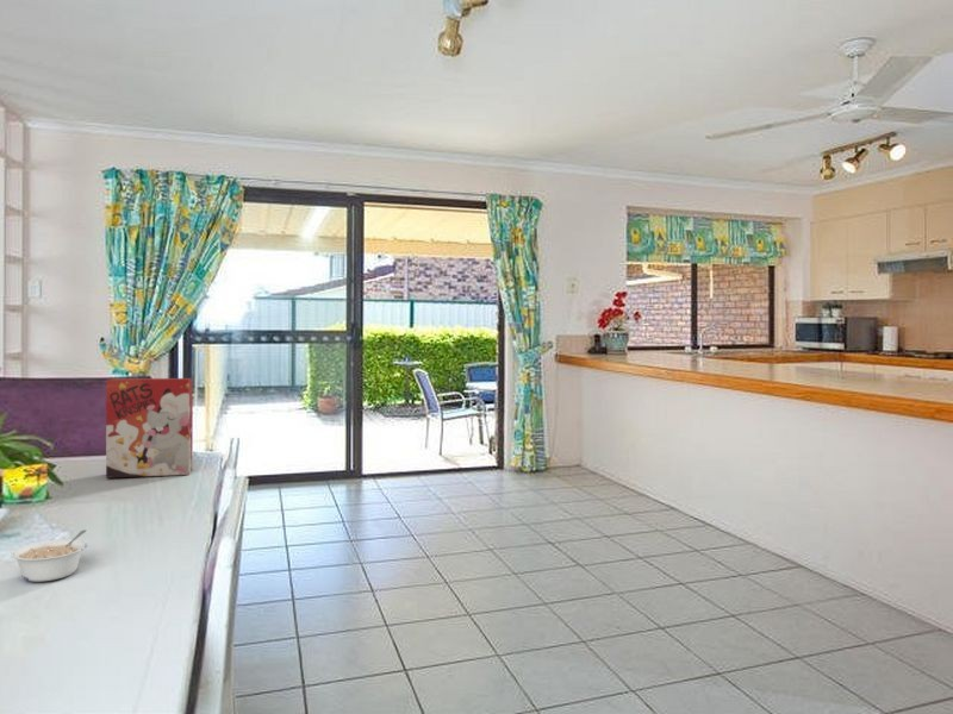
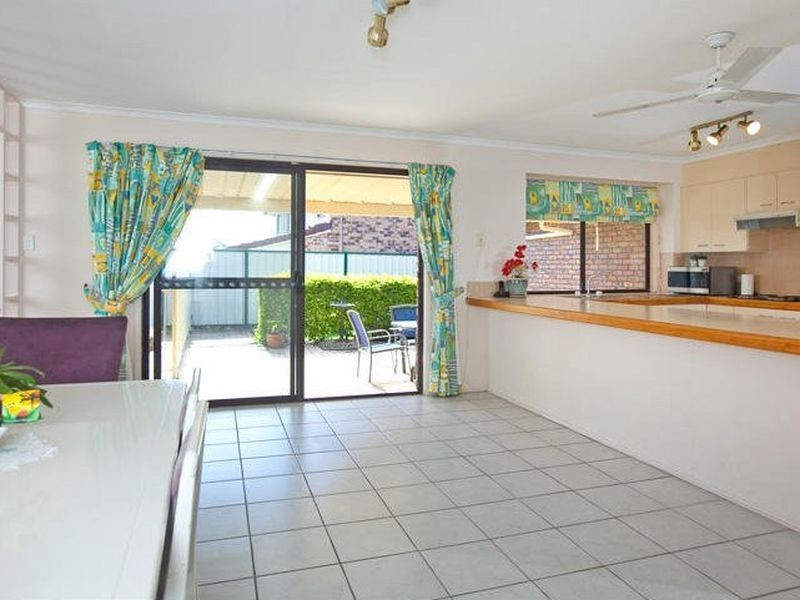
- cereal box (150, 426)
- legume (50, 557)
